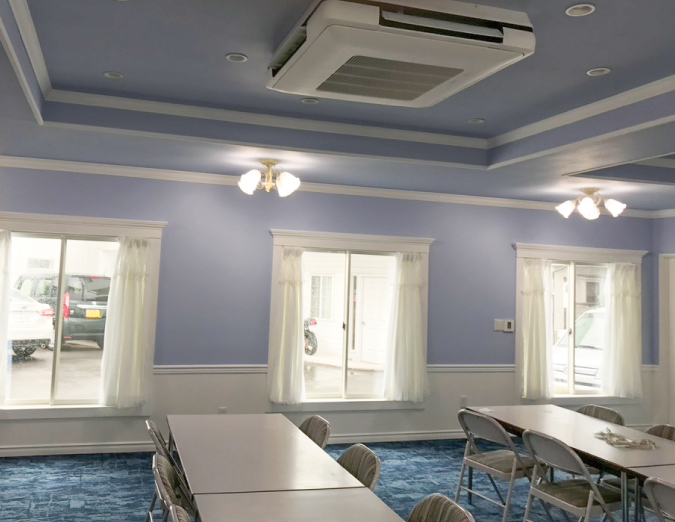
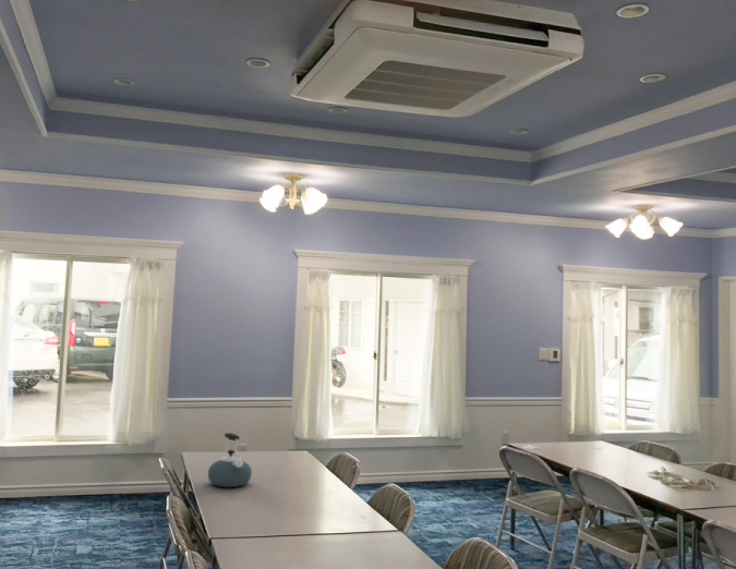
+ kettle (231, 459)
